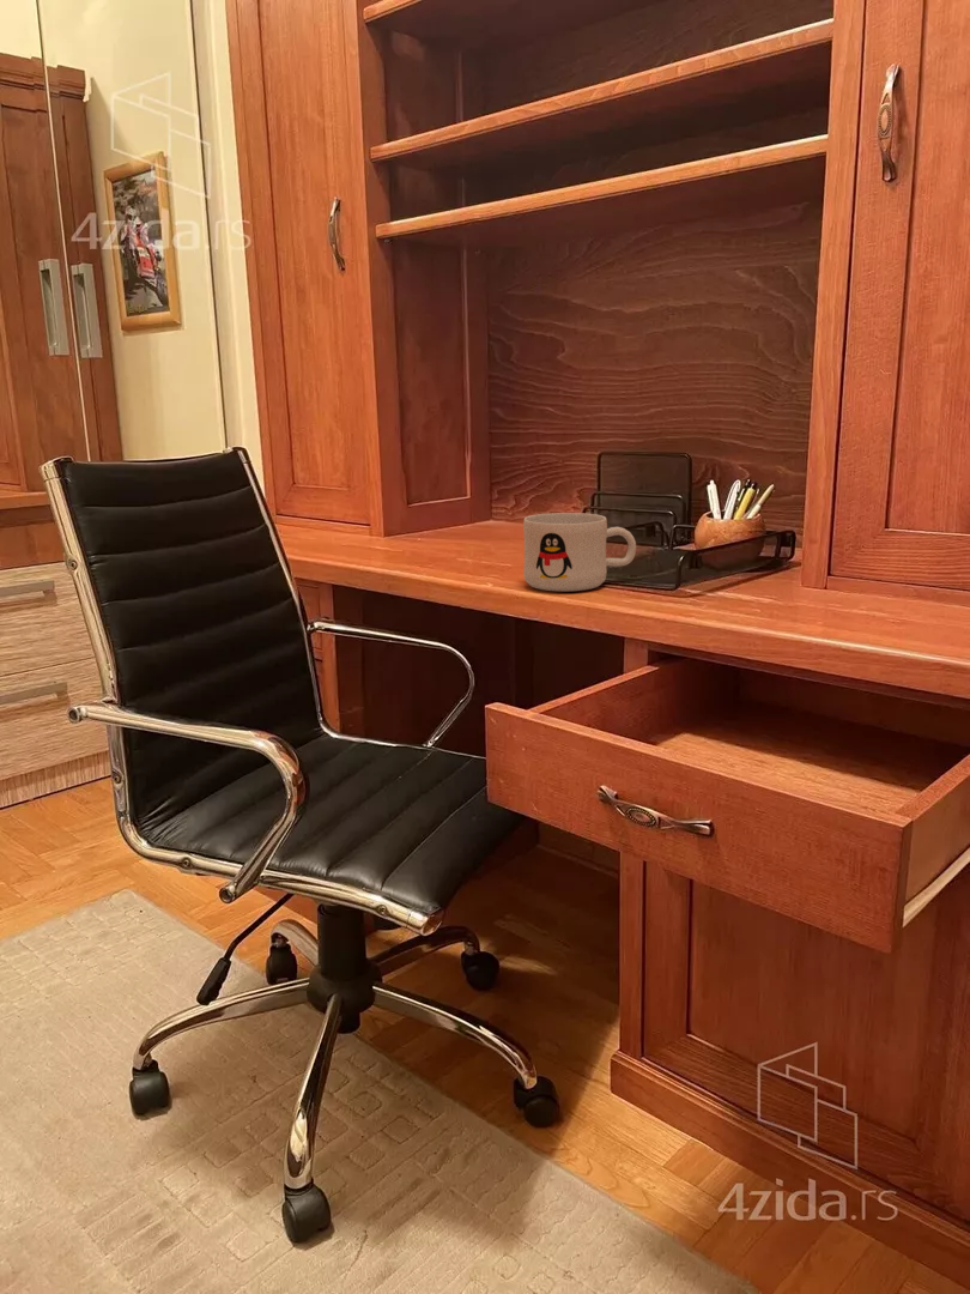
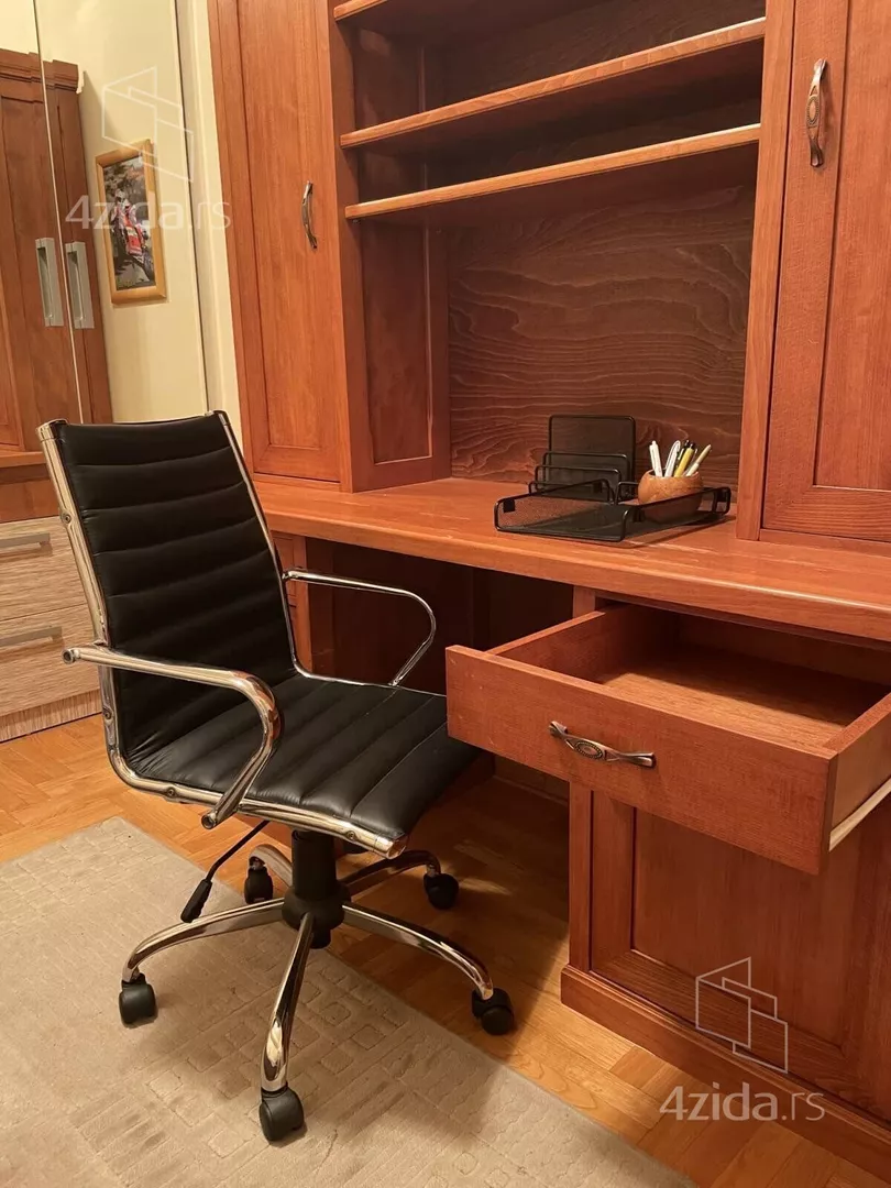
- mug (580, 550)
